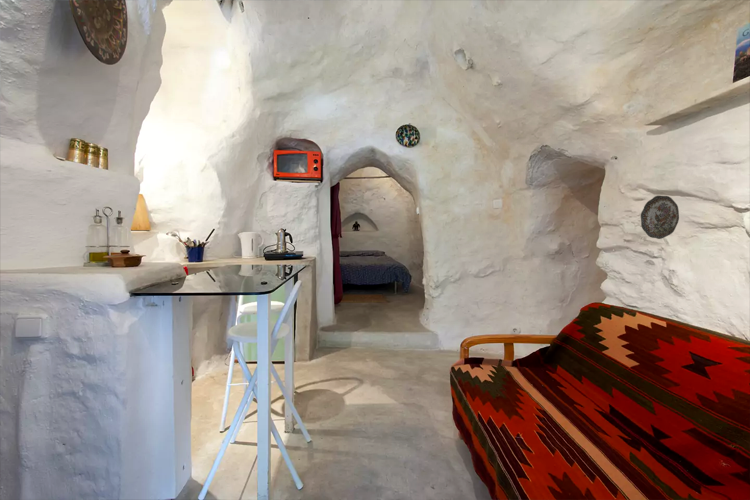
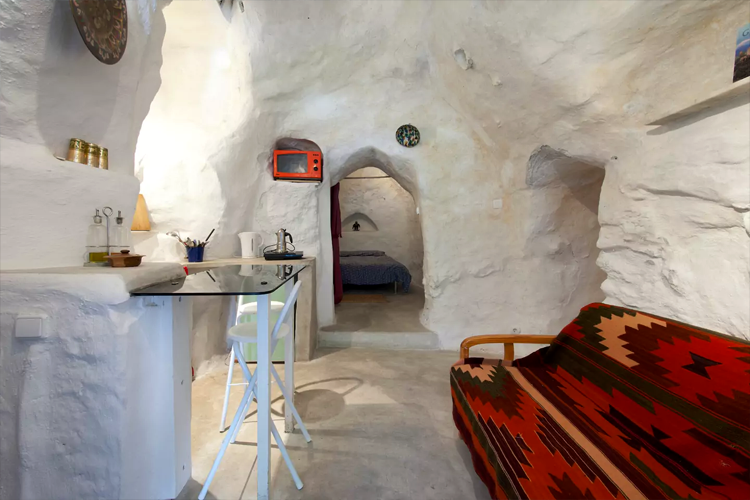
- decorative plate (660, 217)
